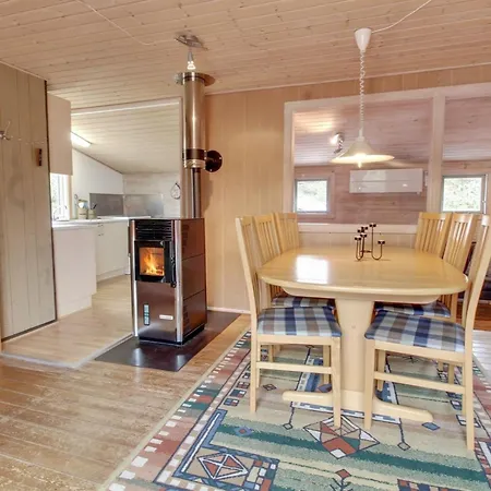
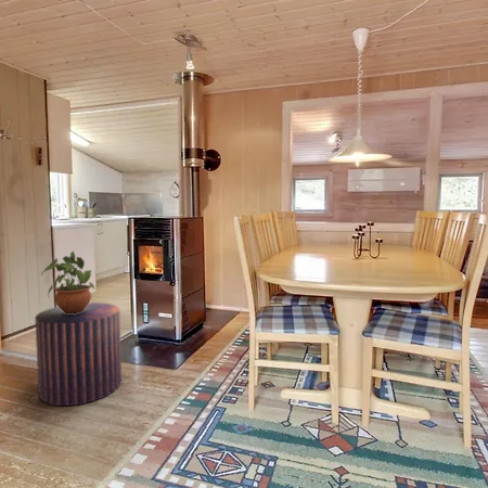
+ stool (80, 349)
+ potted plant (72, 280)
